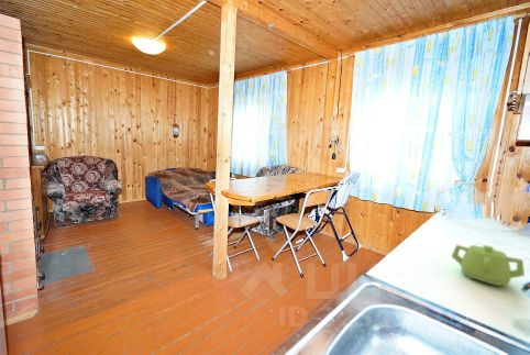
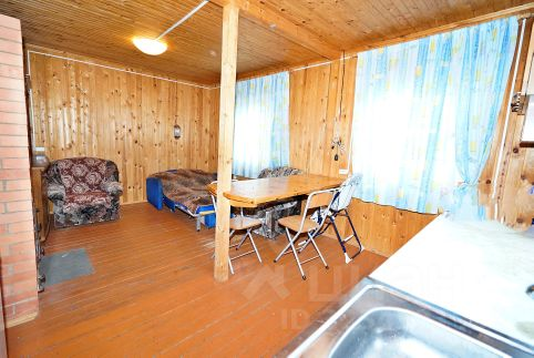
- teapot (485, 262)
